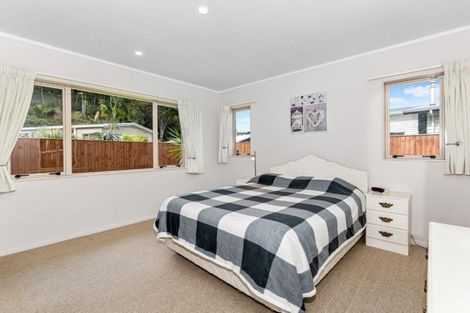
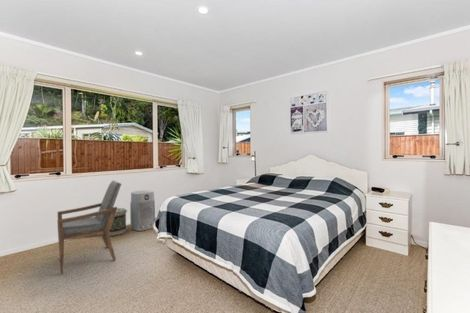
+ basket (114, 220)
+ armchair (90, 220)
+ air purifier (142, 209)
